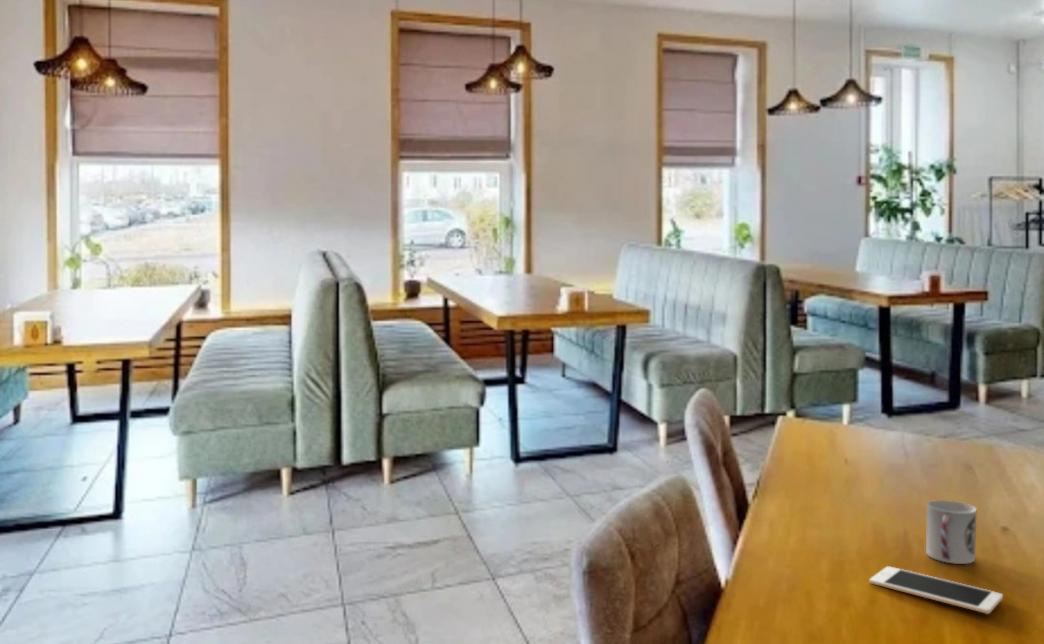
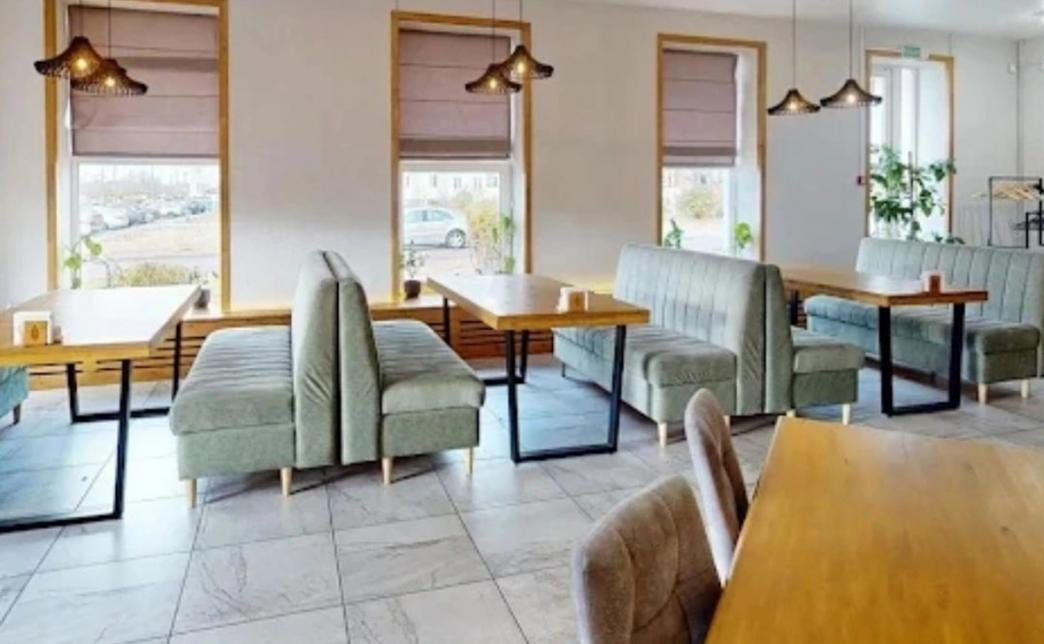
- cell phone (934, 588)
- cup (949, 533)
